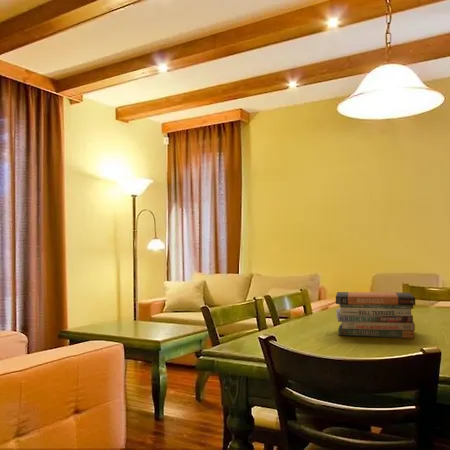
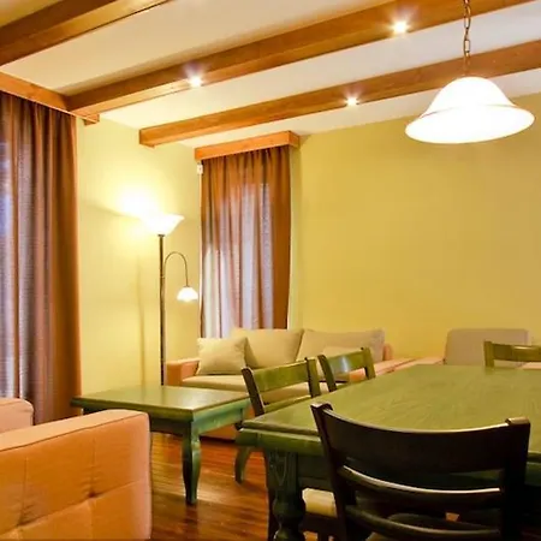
- book stack (374, 313)
